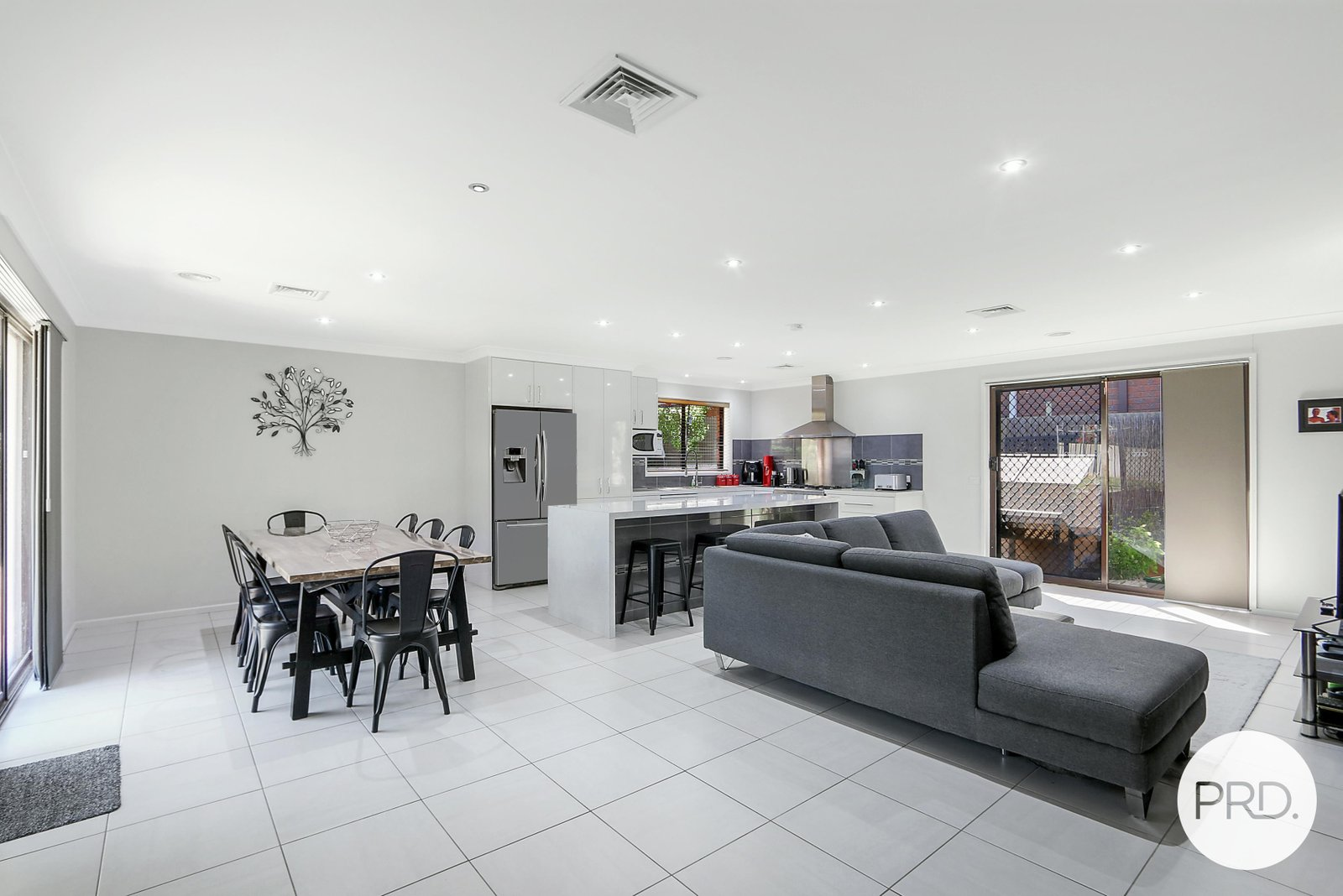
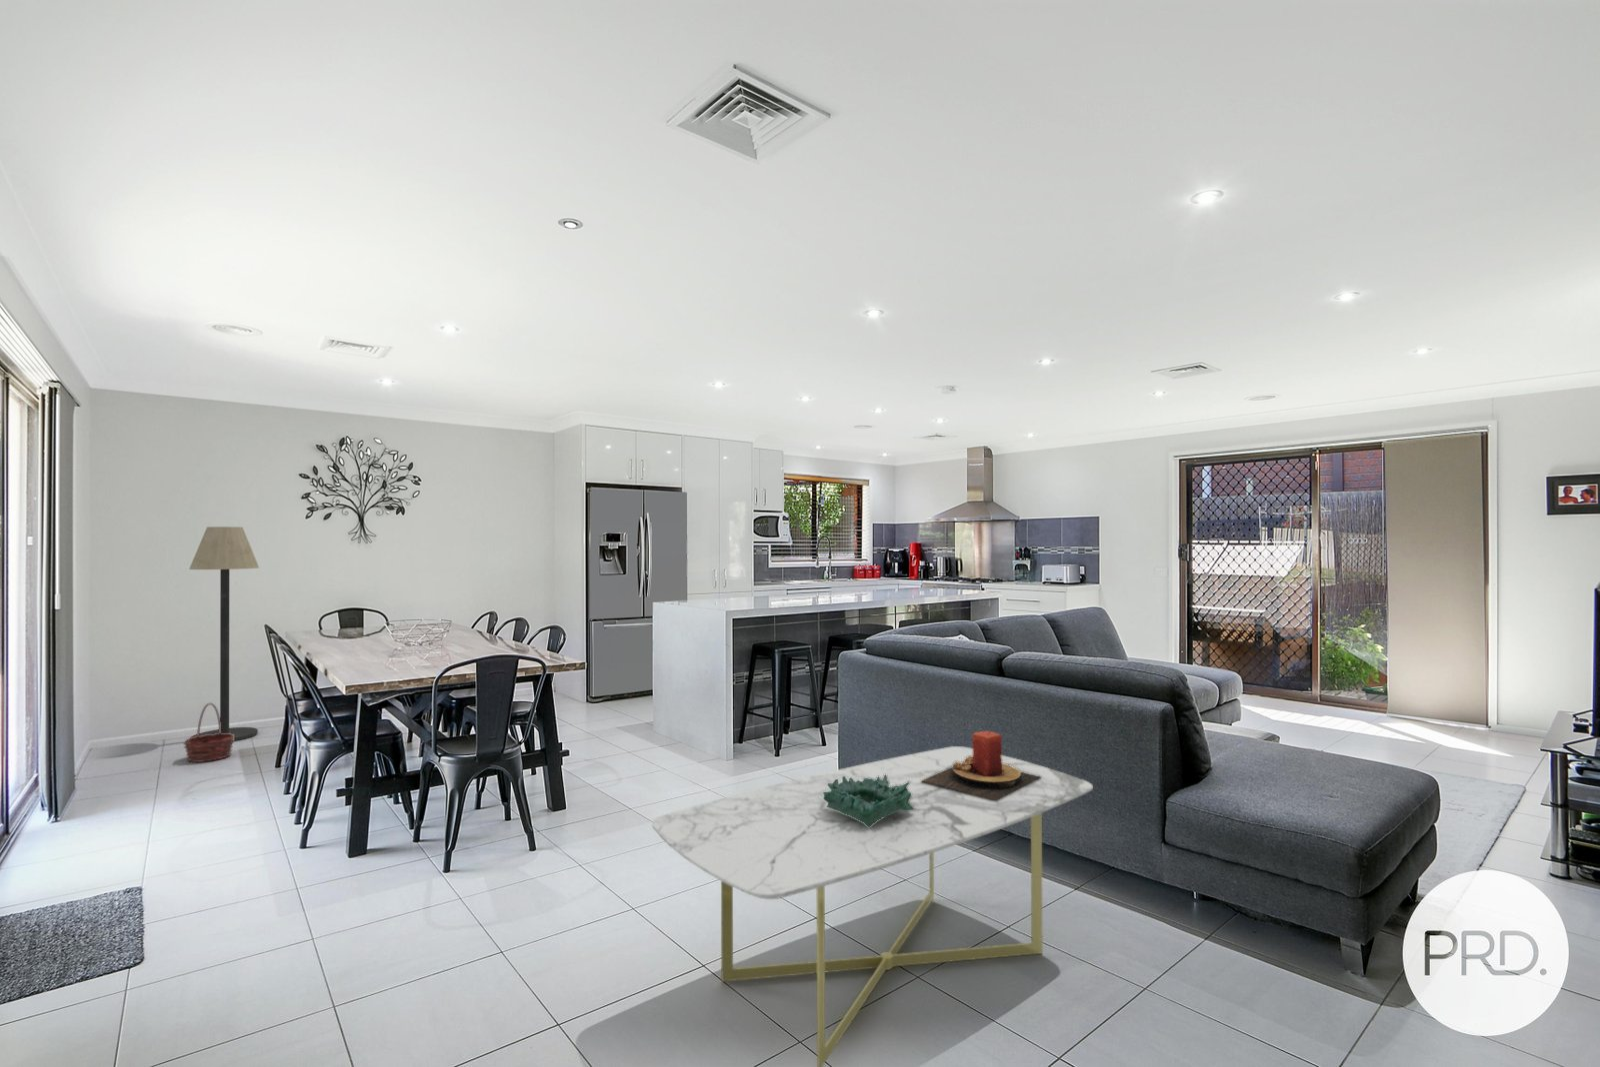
+ coffee table (882, 868)
+ decorative bowl (869, 797)
+ basket (208, 735)
+ candle (980, 755)
+ floor lamp (224, 631)
